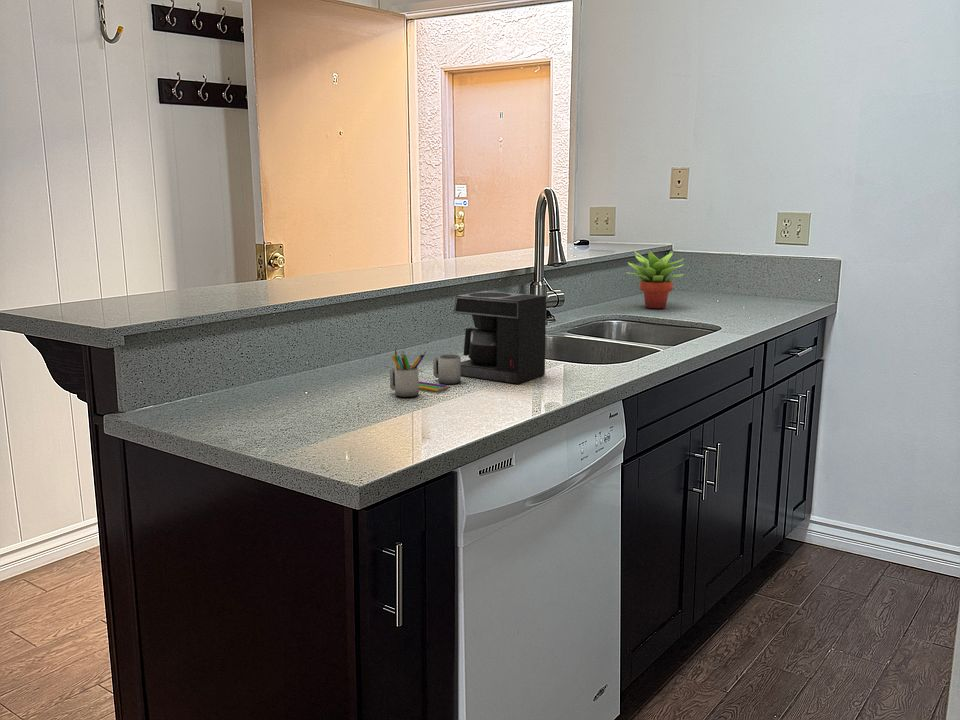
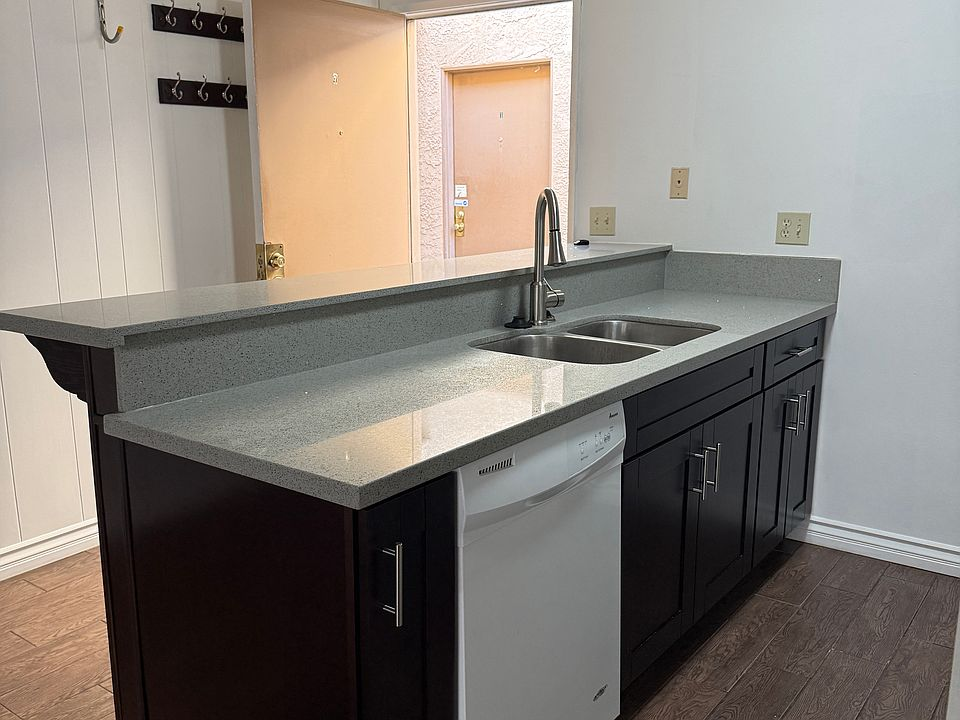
- coffee maker (465, 343)
- succulent plant (654, 278)
